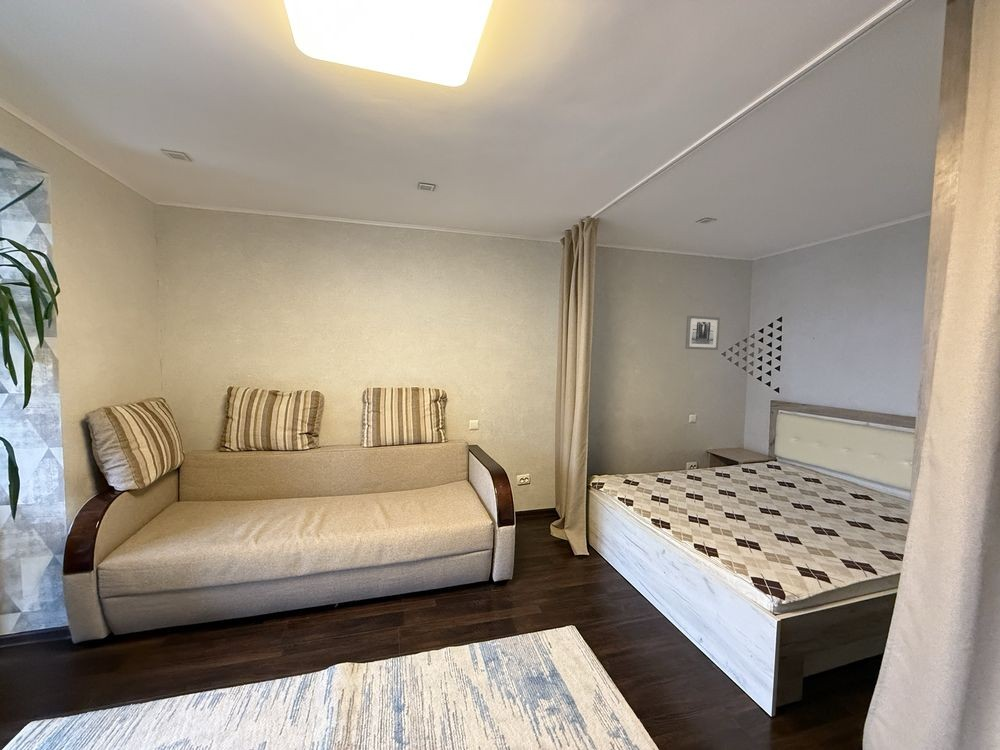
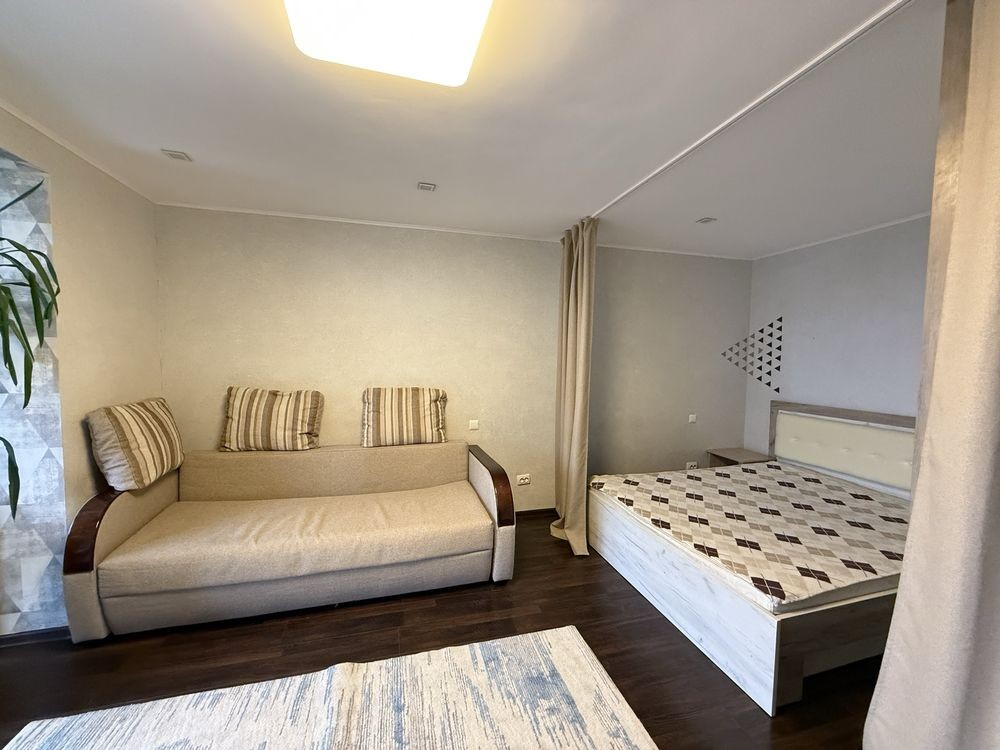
- wall art (702, 333)
